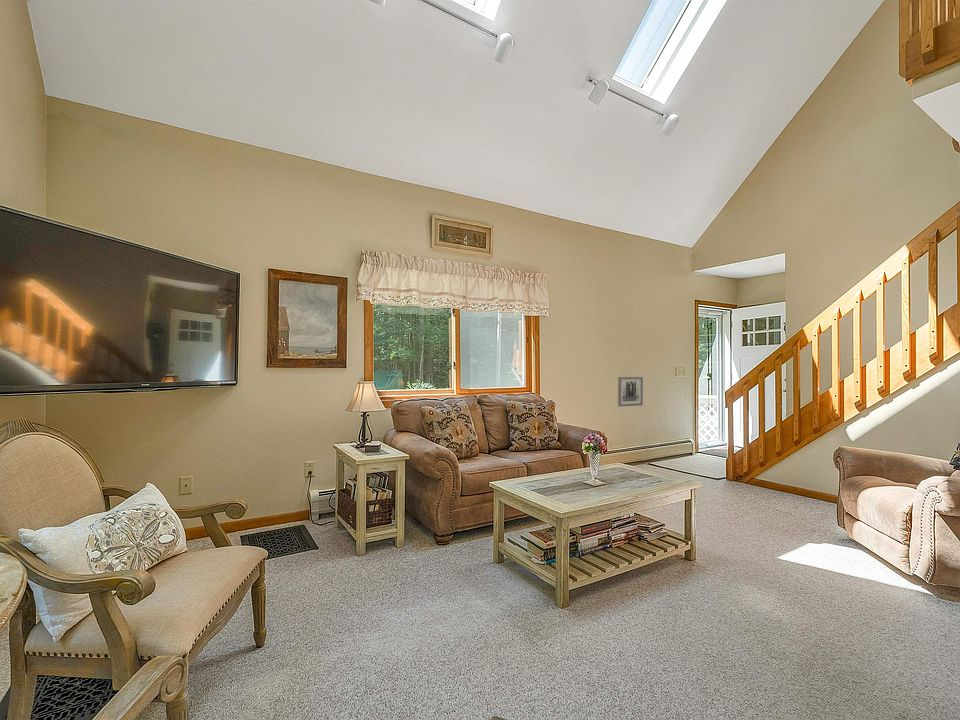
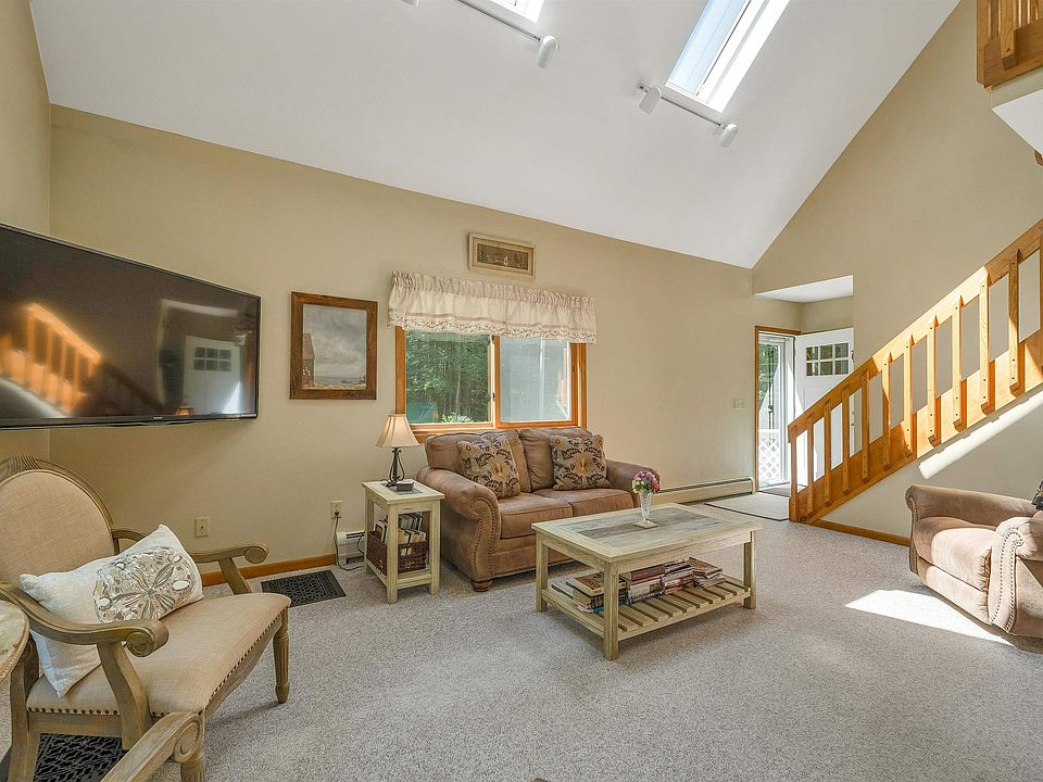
- wall art (630, 391)
